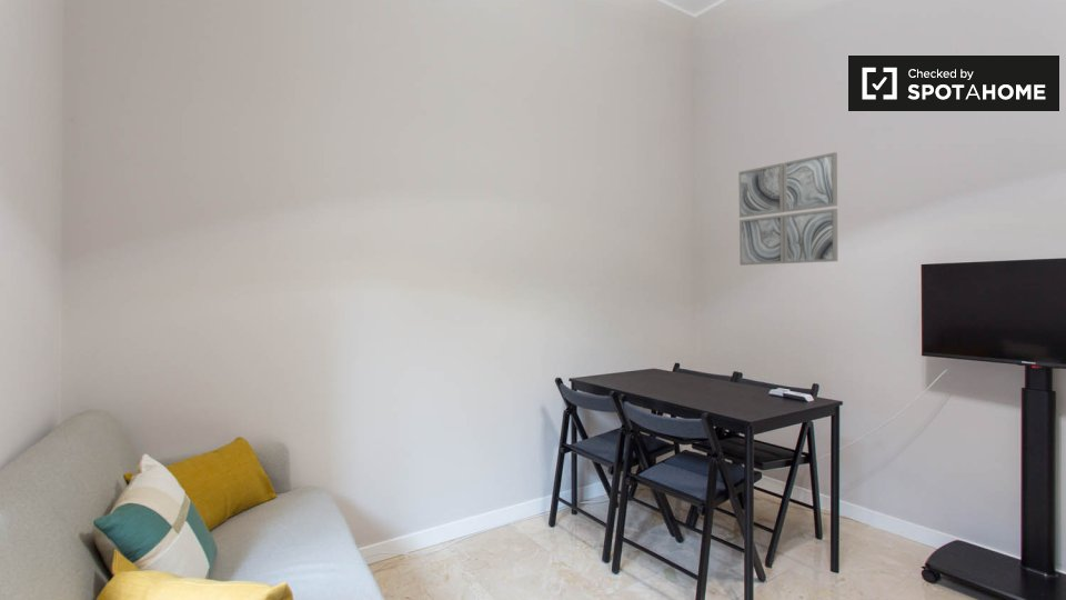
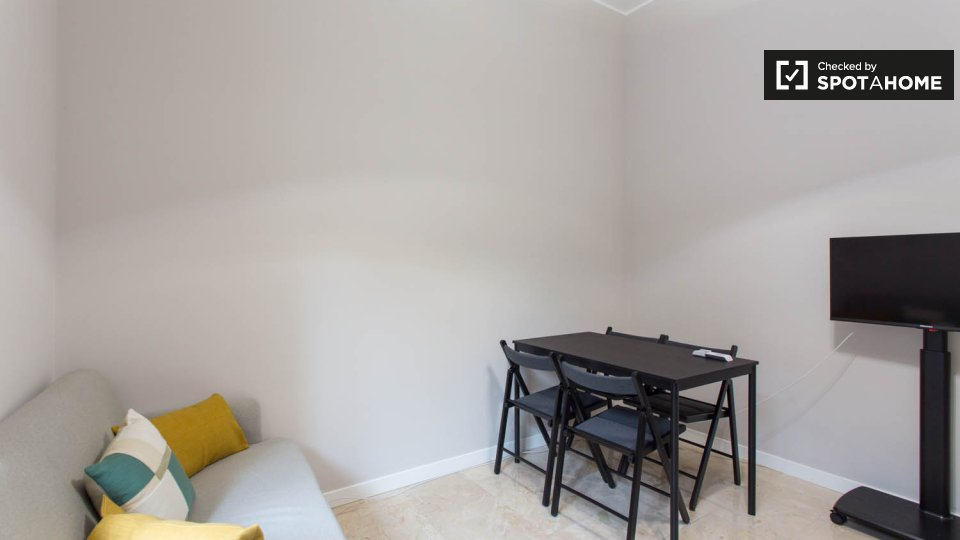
- wall art (785, 214)
